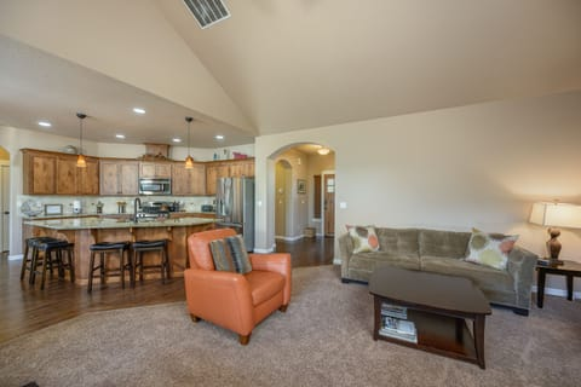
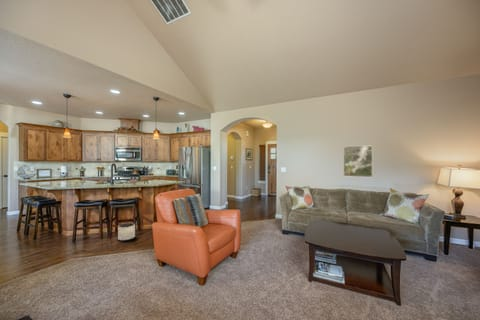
+ planter (126, 231)
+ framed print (357, 161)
